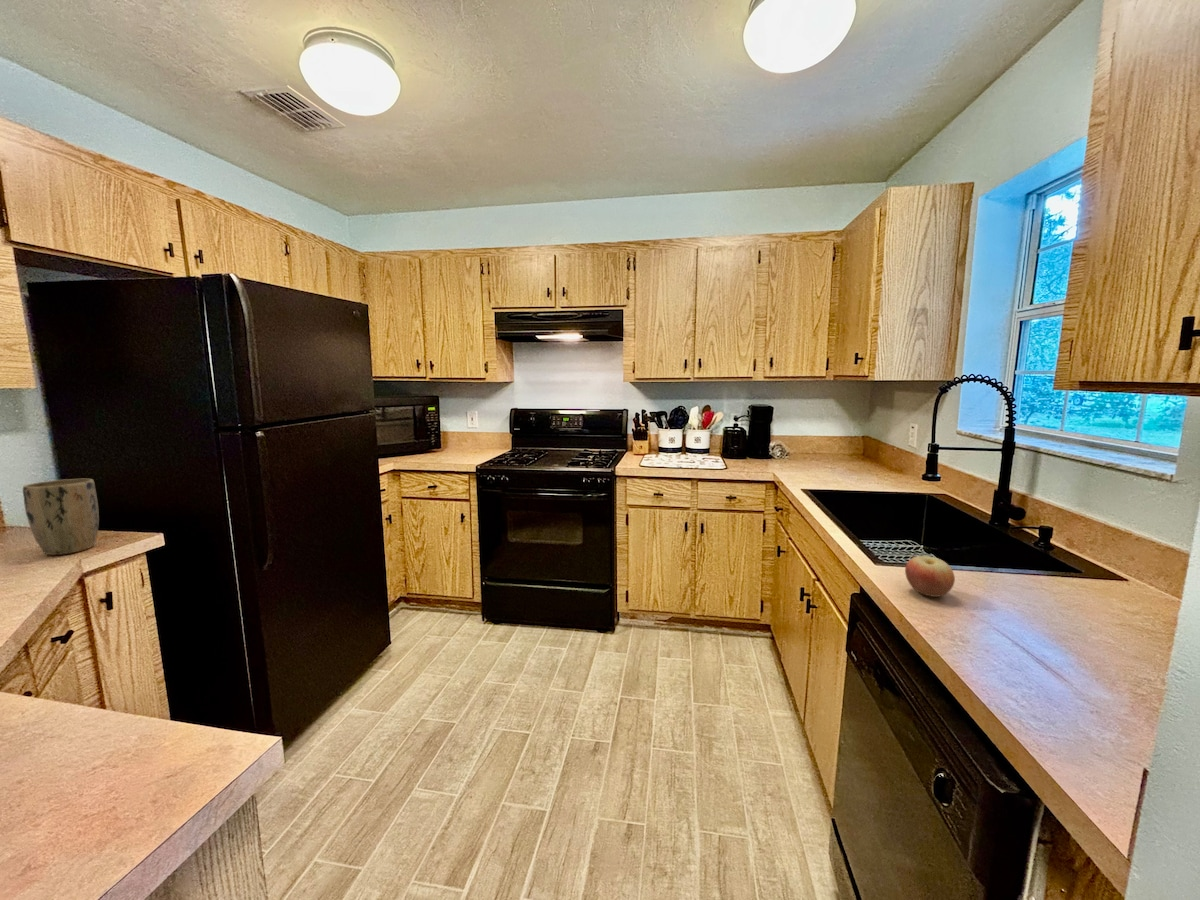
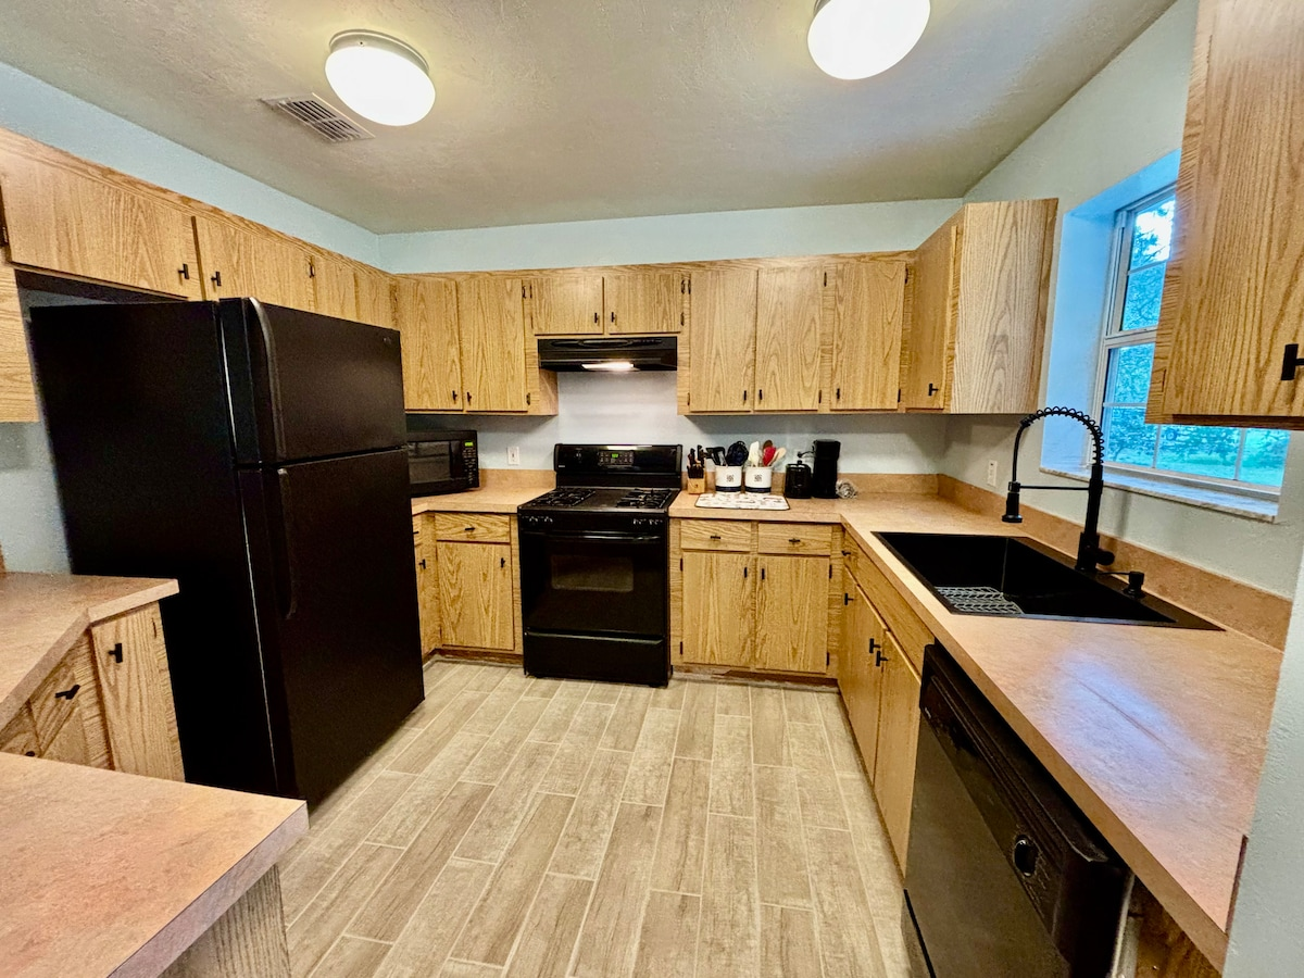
- apple (929, 576)
- plant pot (64, 516)
